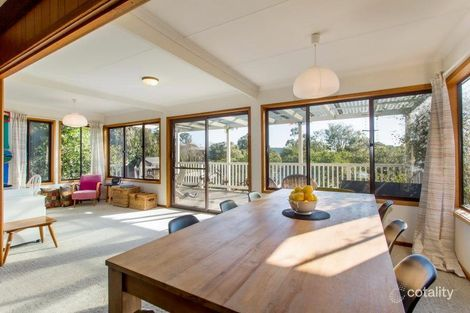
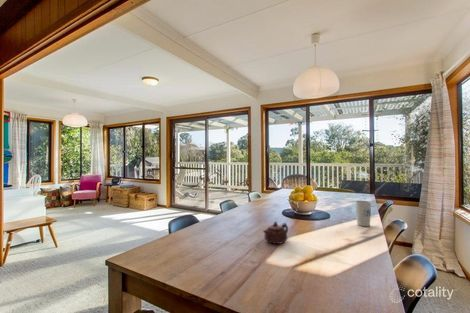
+ teapot (276, 231)
+ cup (363, 213)
